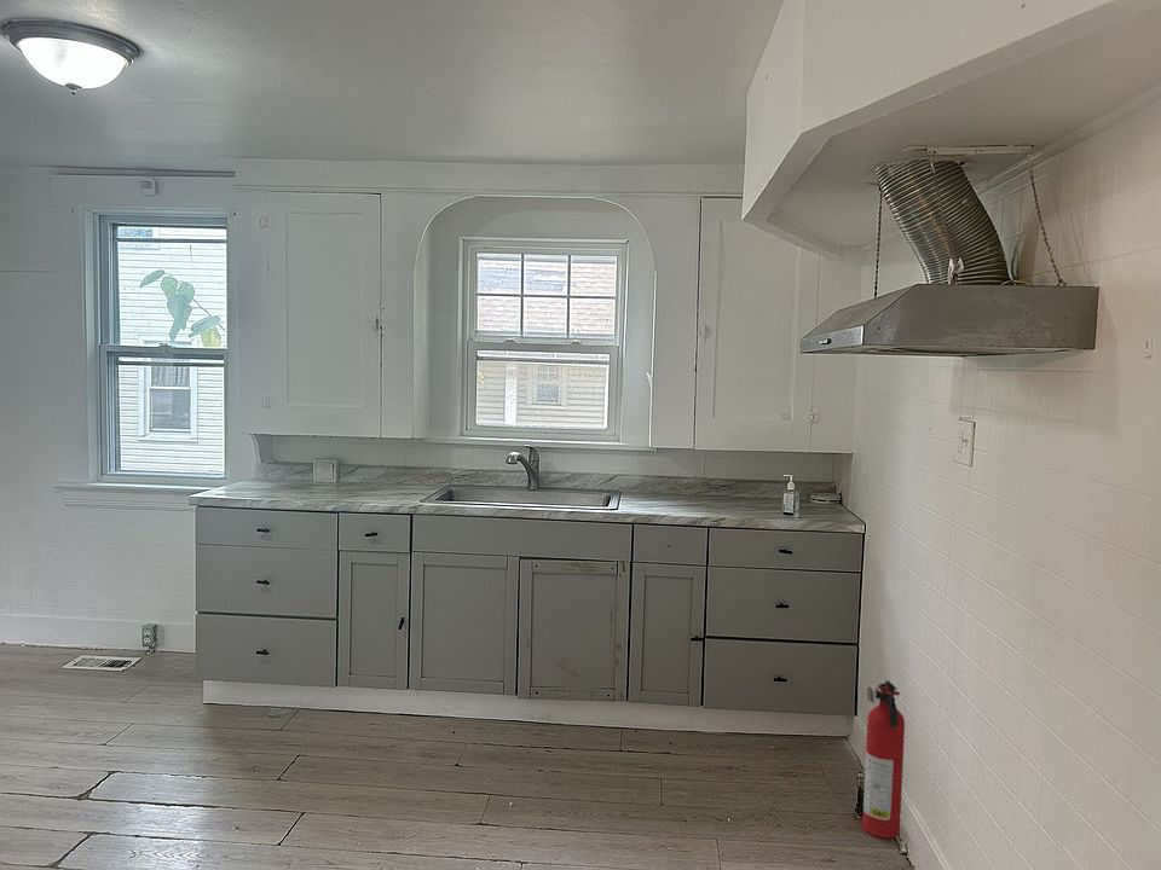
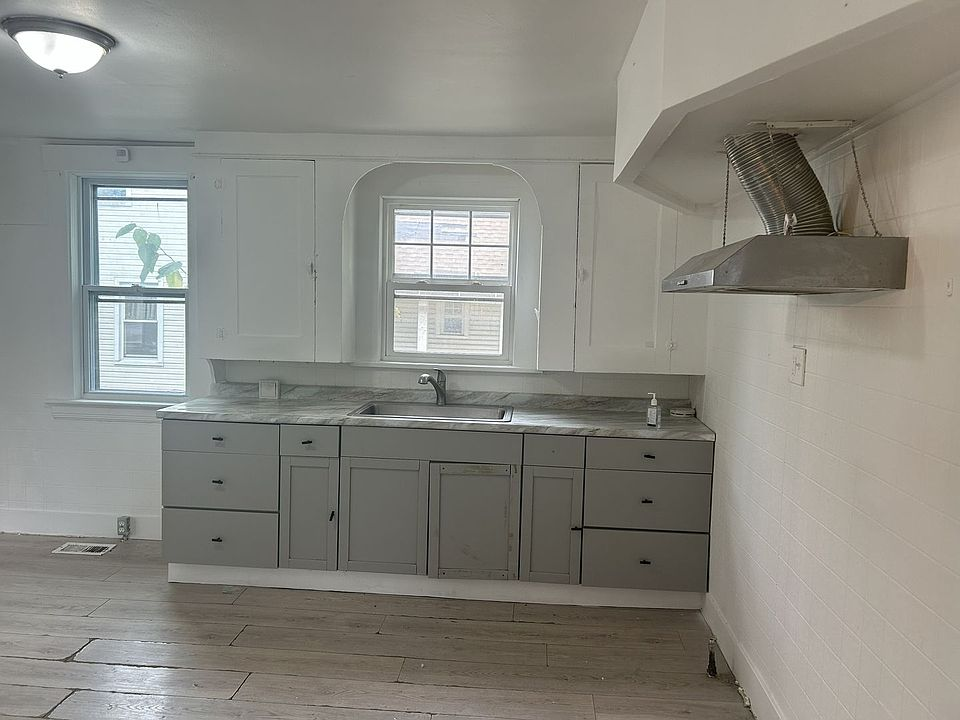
- fire extinguisher (884, 756)
